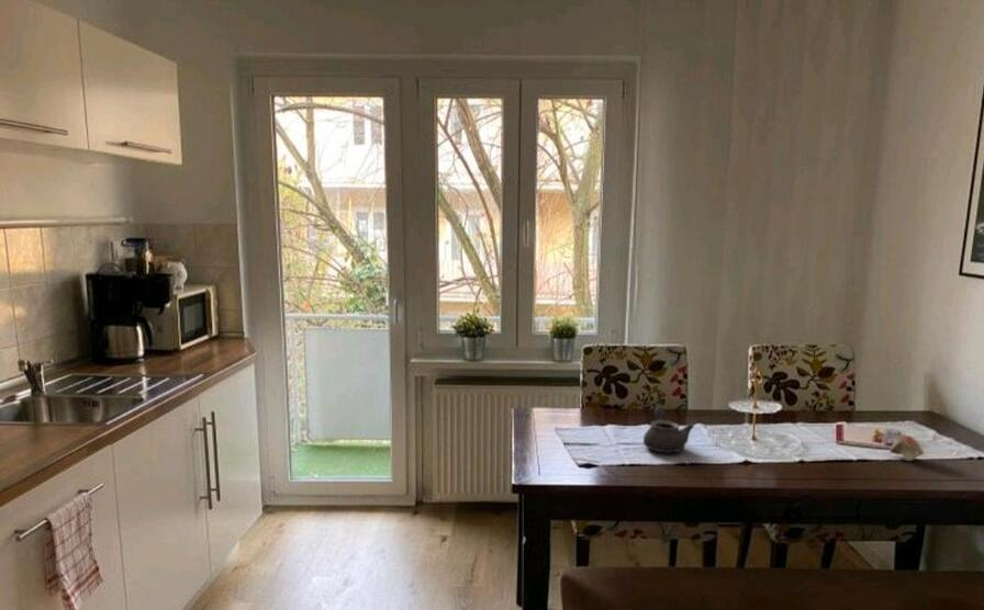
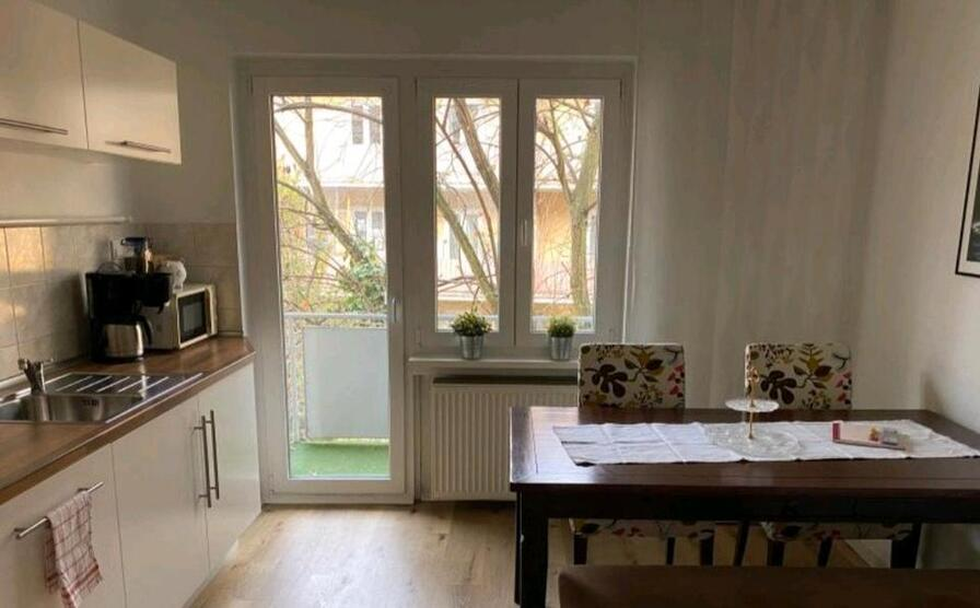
- teapot (666, 429)
- flower (907, 447)
